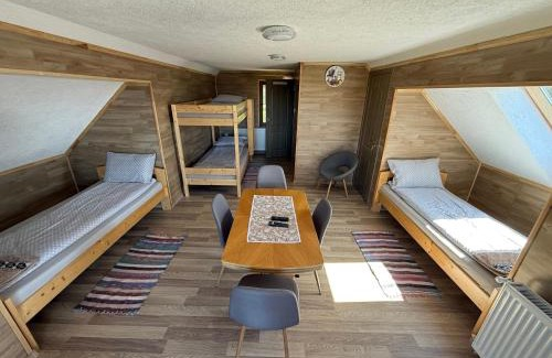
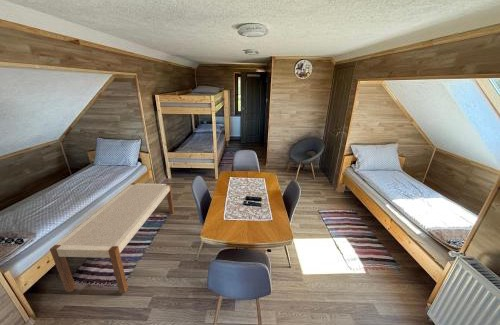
+ bench (129, 226)
